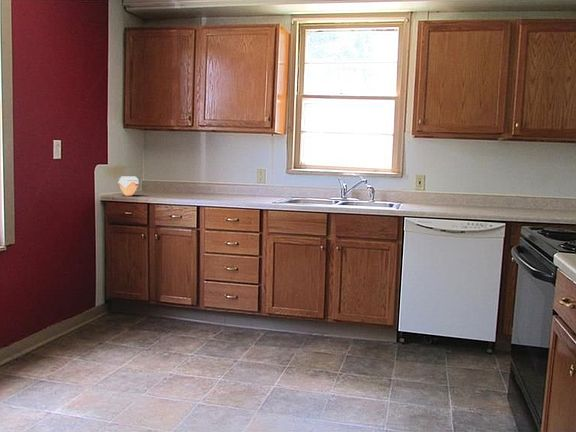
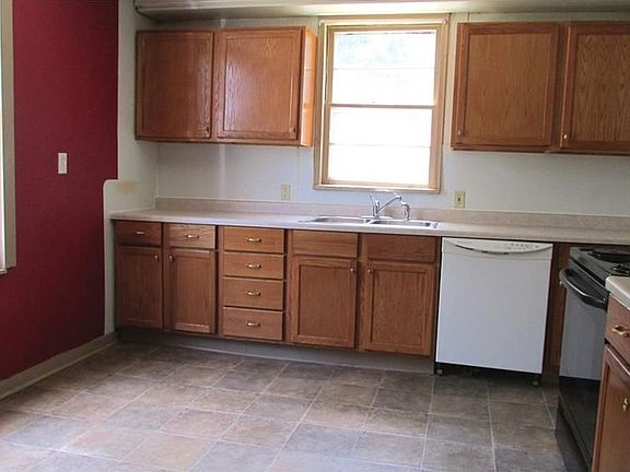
- jar (128, 185)
